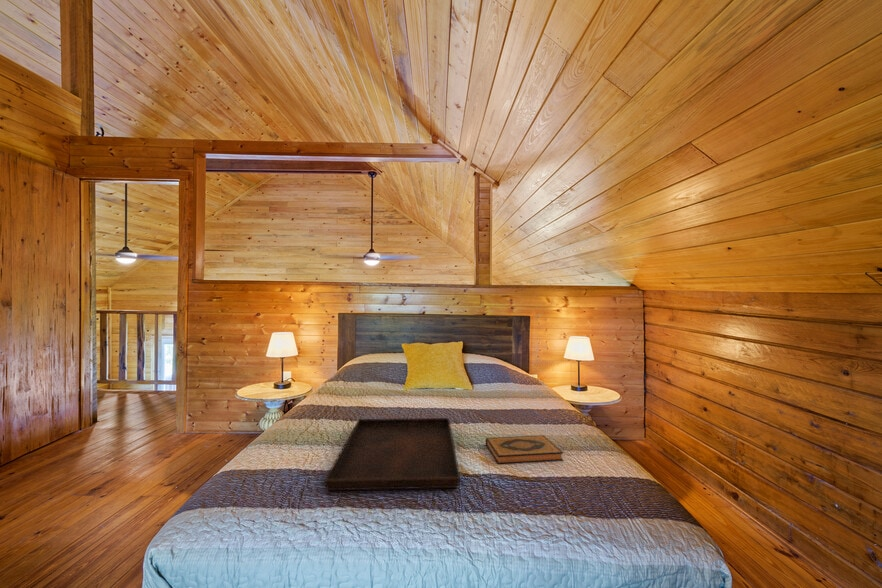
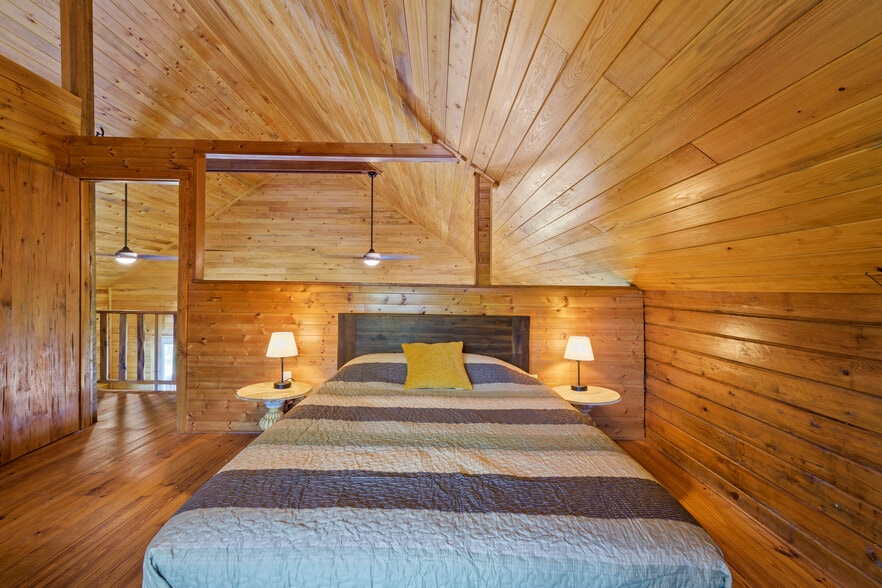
- serving tray (399, 447)
- hardback book (522, 448)
